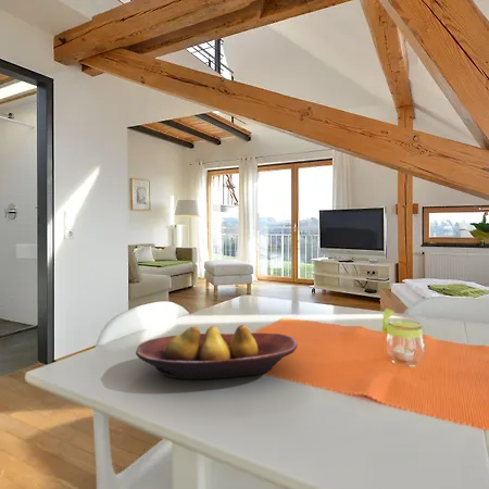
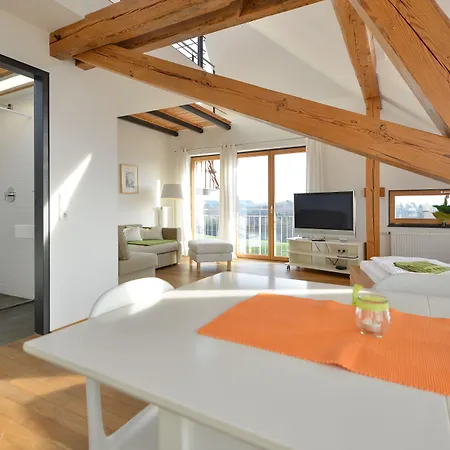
- fruit bowl (218, 347)
